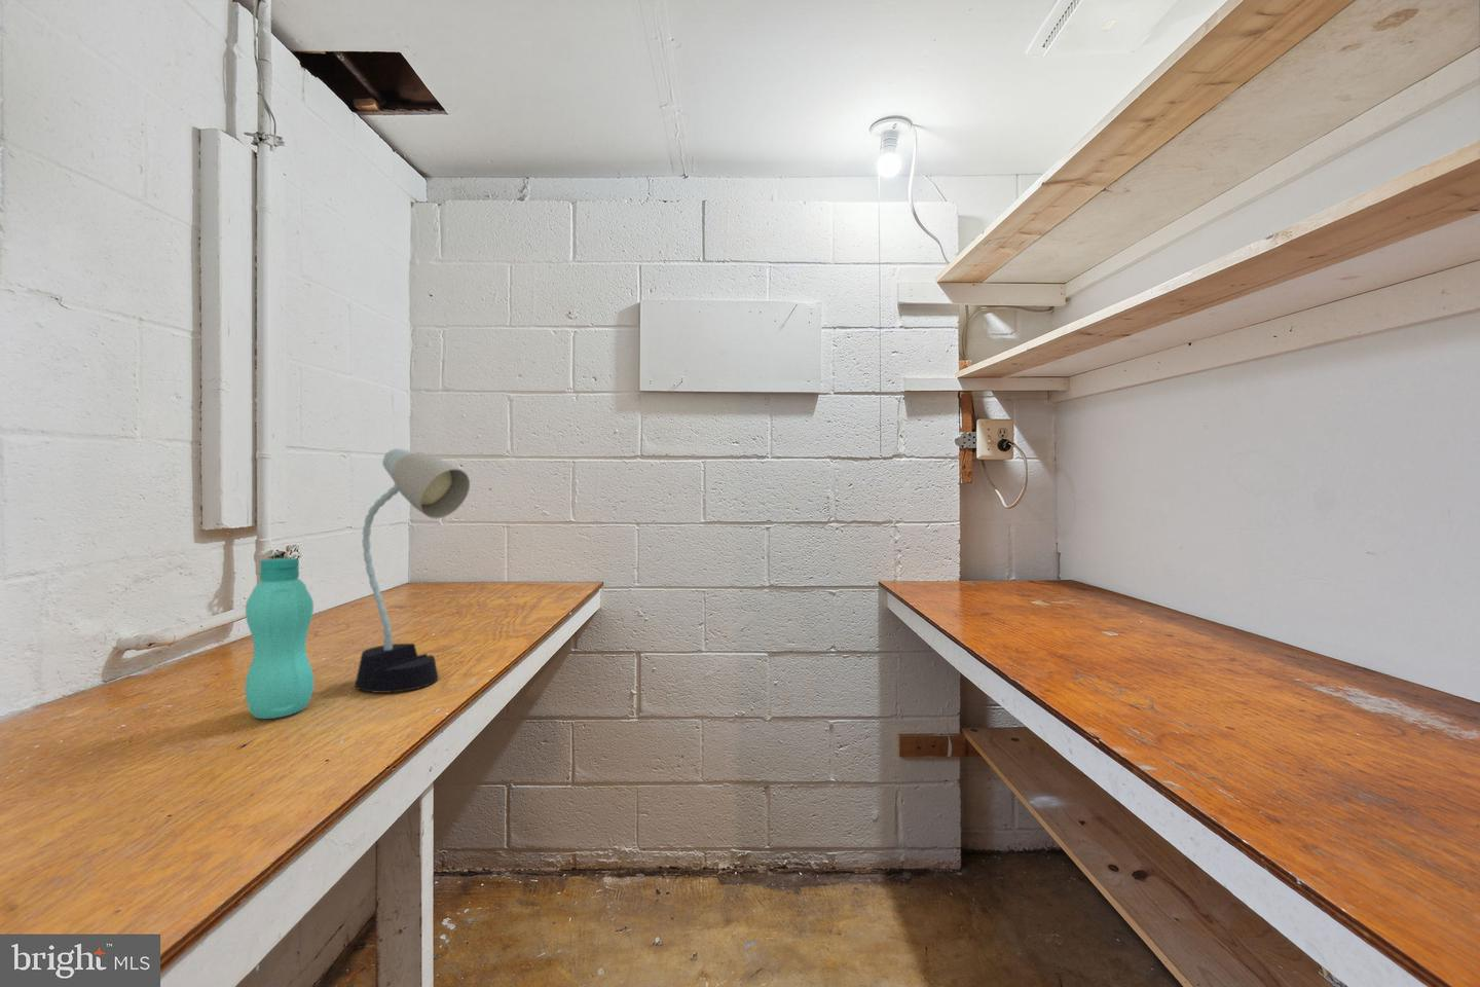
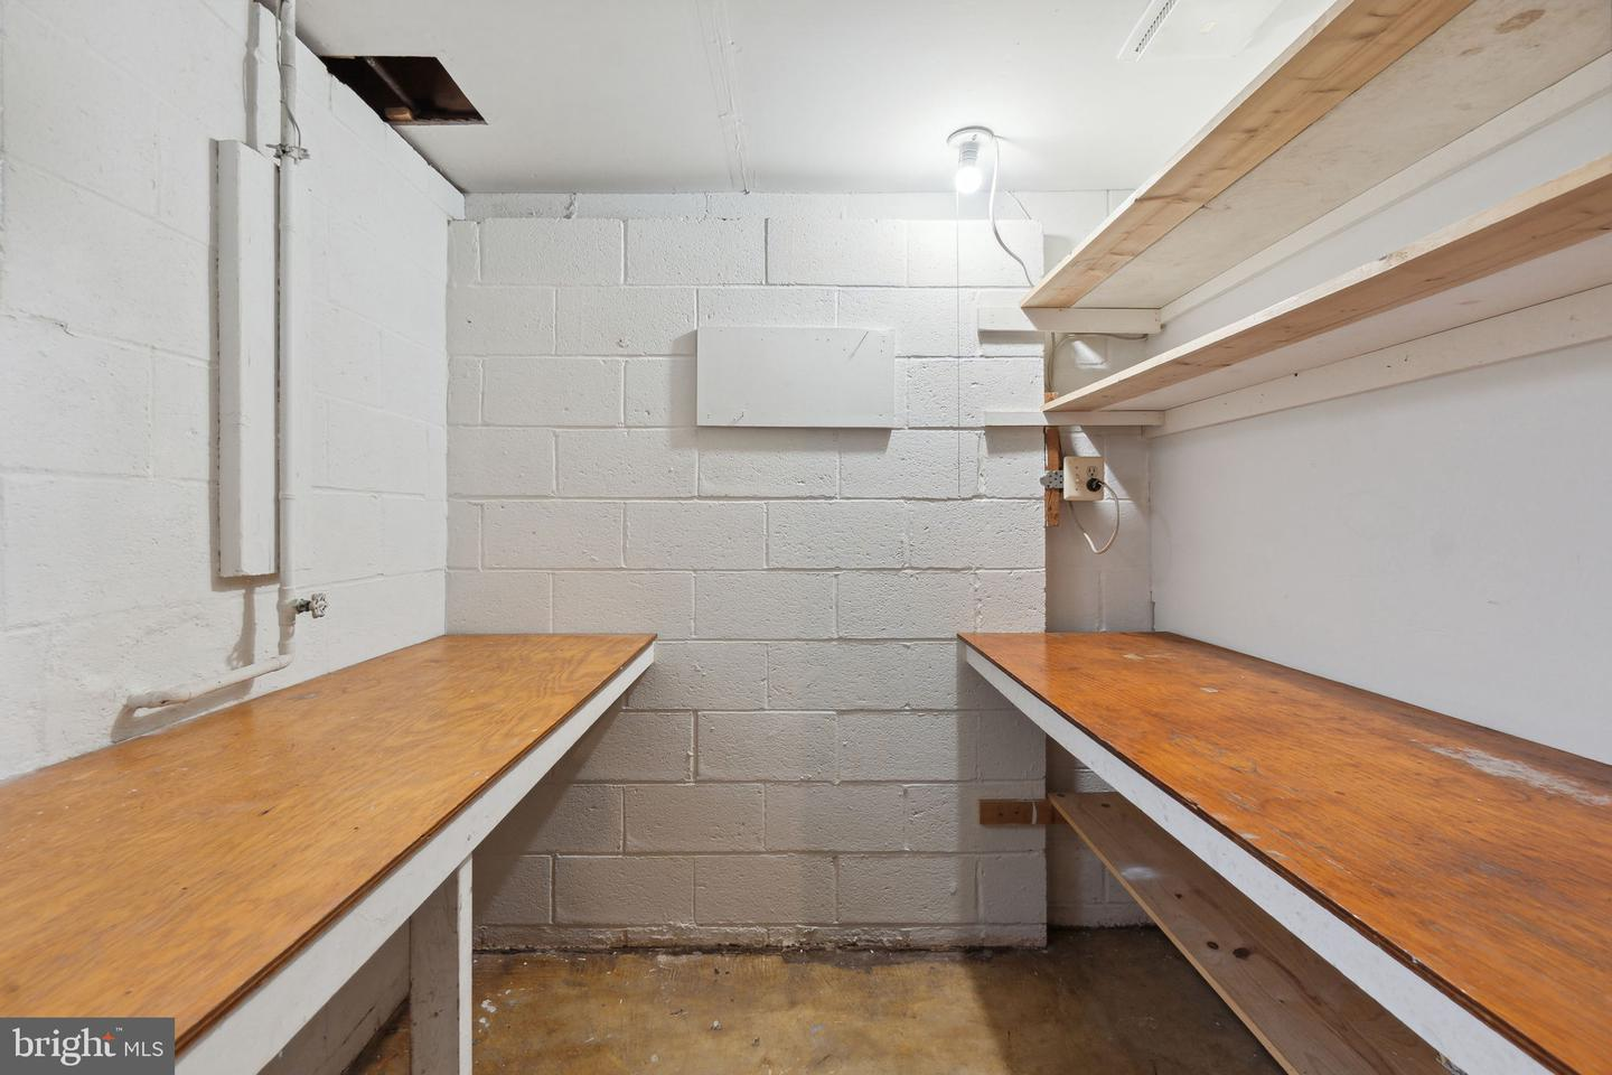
- bottle (280, 634)
- desk lamp (374, 572)
